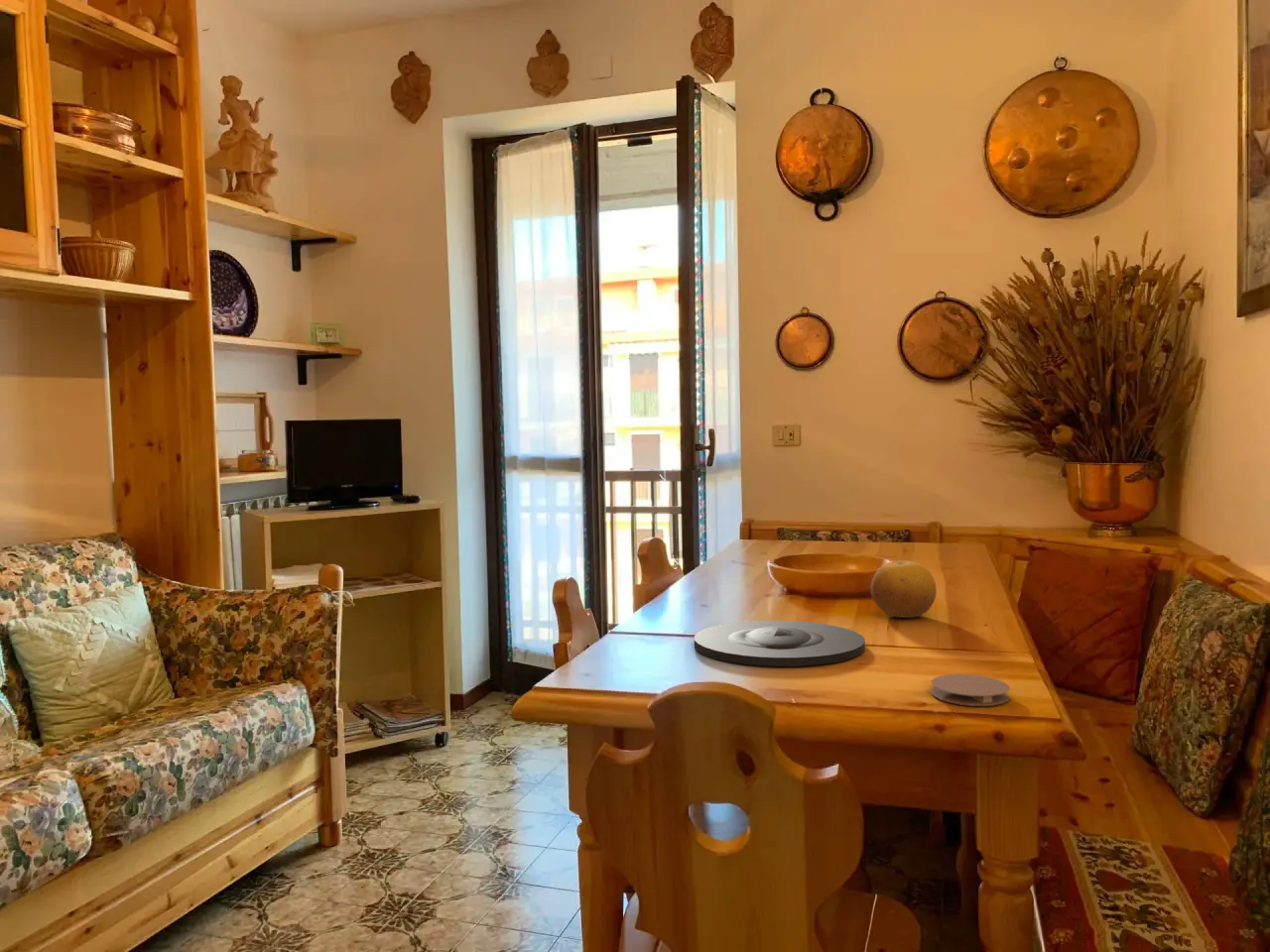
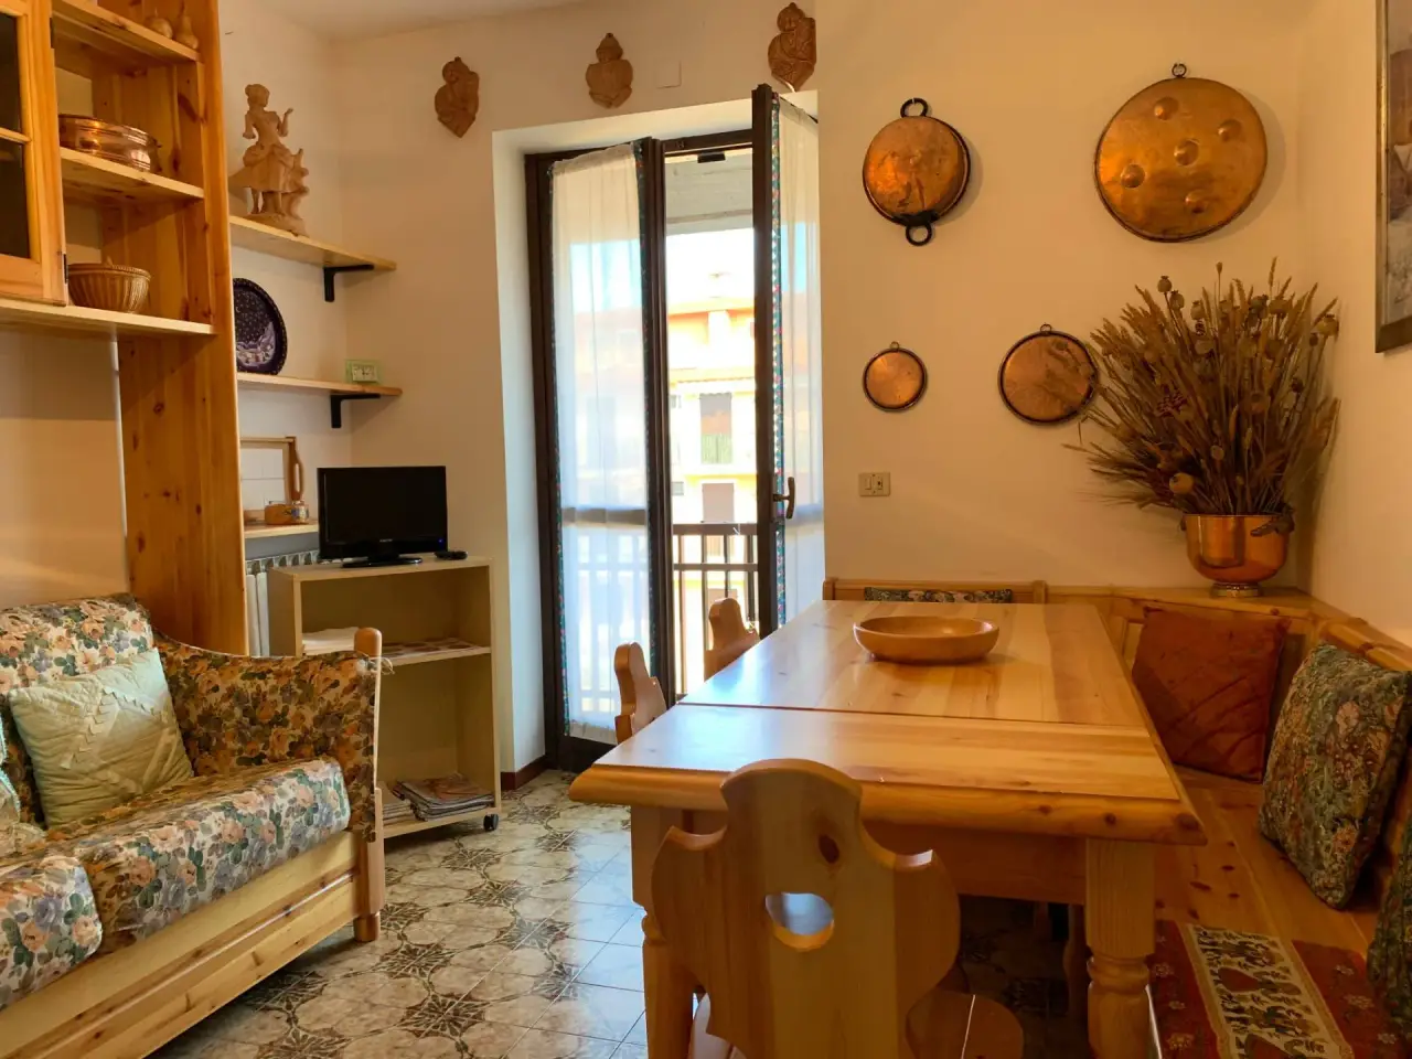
- plate (778, 636)
- fruit (903, 588)
- coaster (969, 689)
